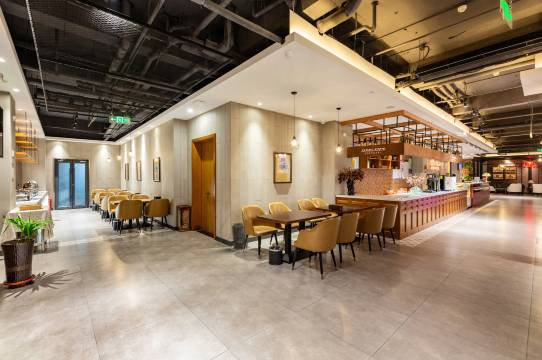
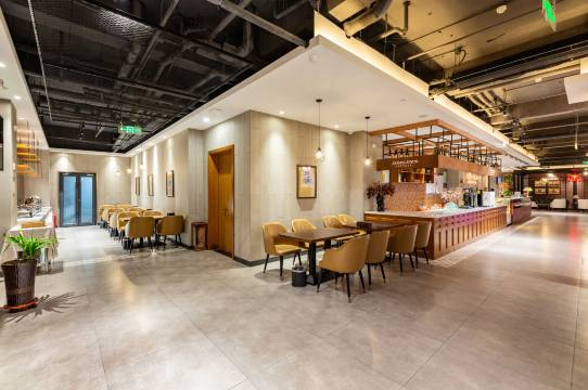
- trash can (240, 236)
